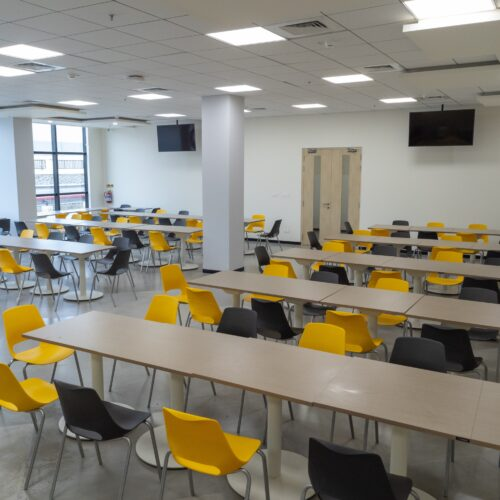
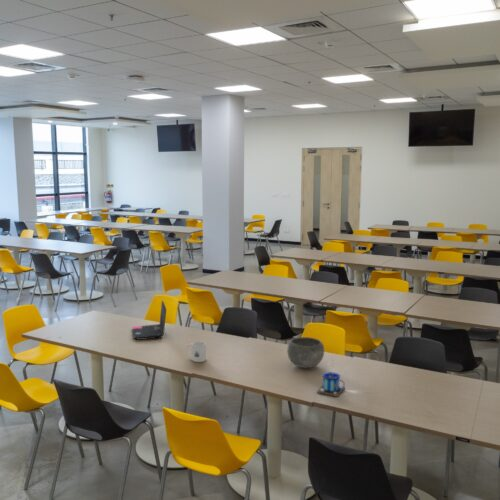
+ mug (332, 374)
+ laptop (149, 325)
+ bowl (305, 353)
+ mug (196, 351)
